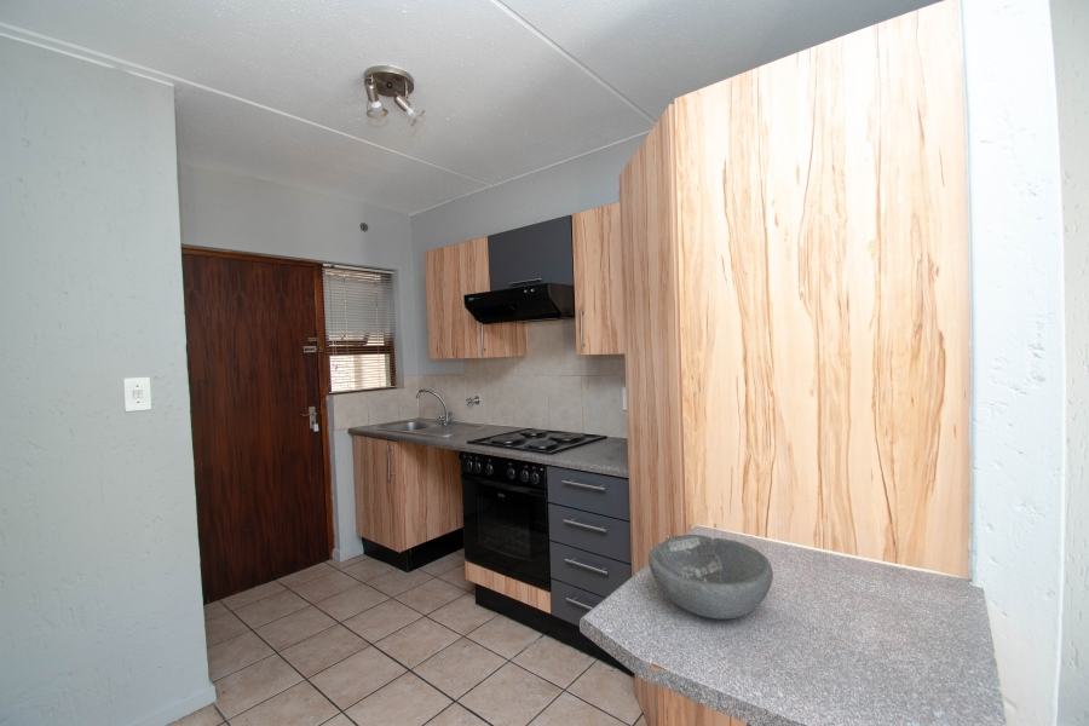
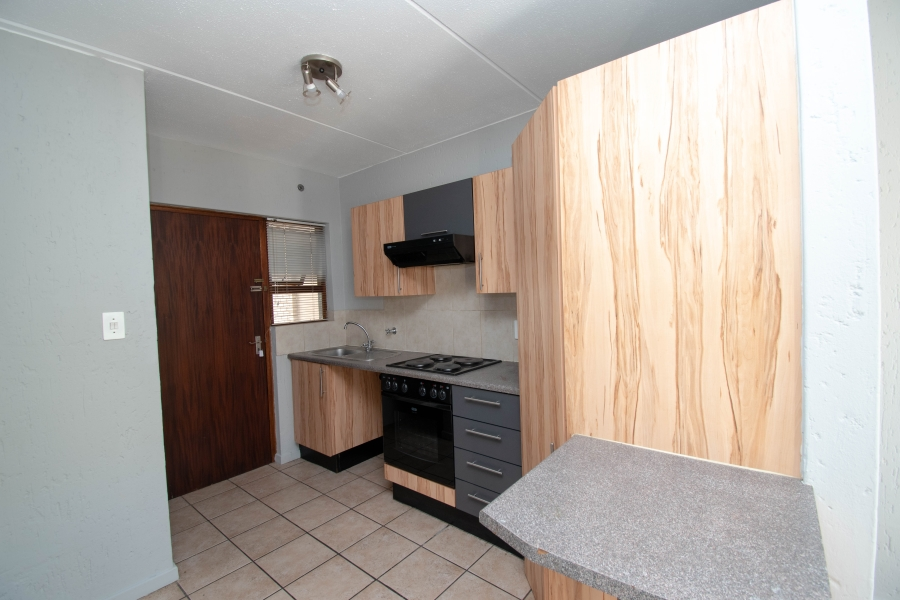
- bowl (708, 580)
